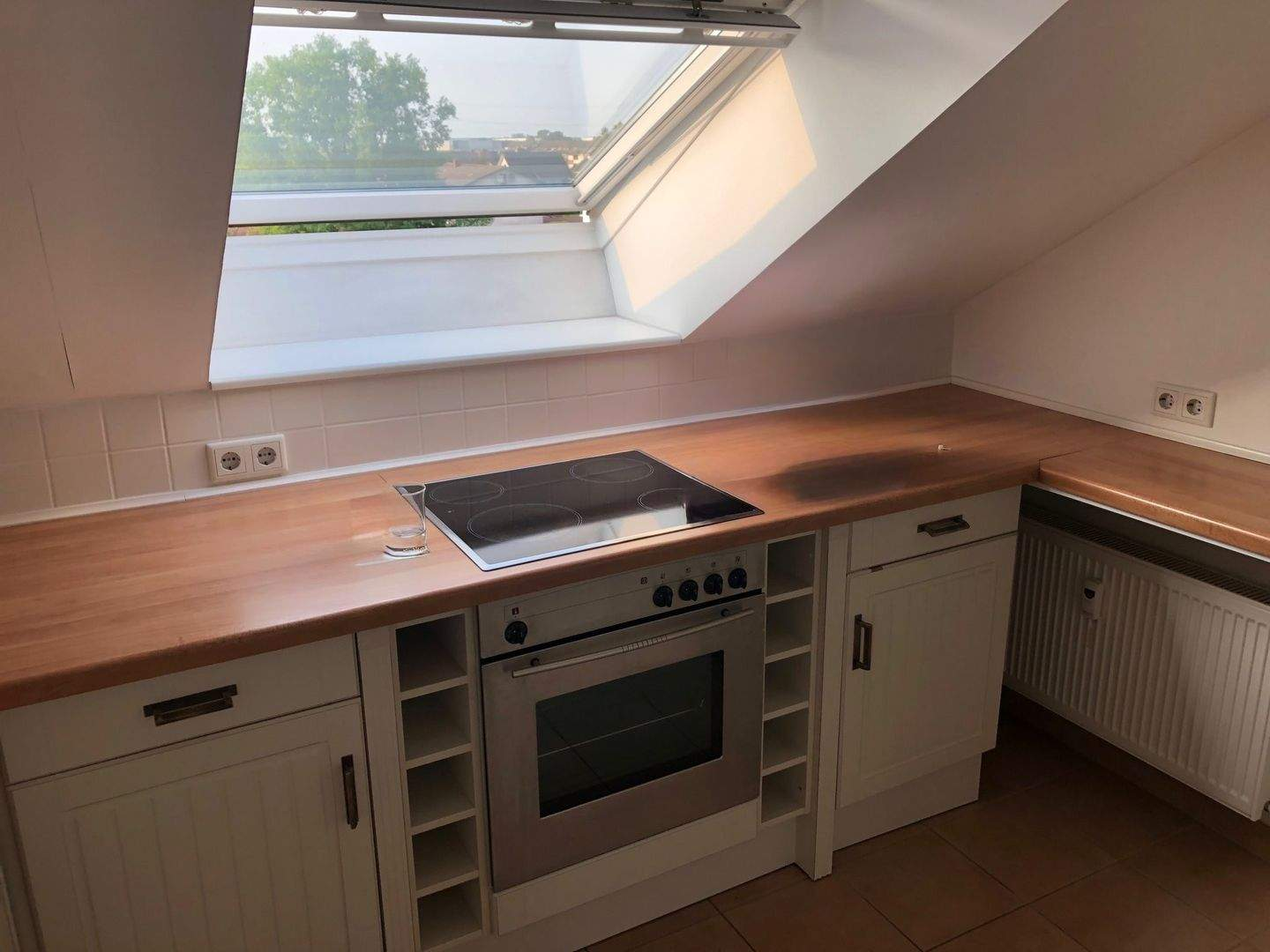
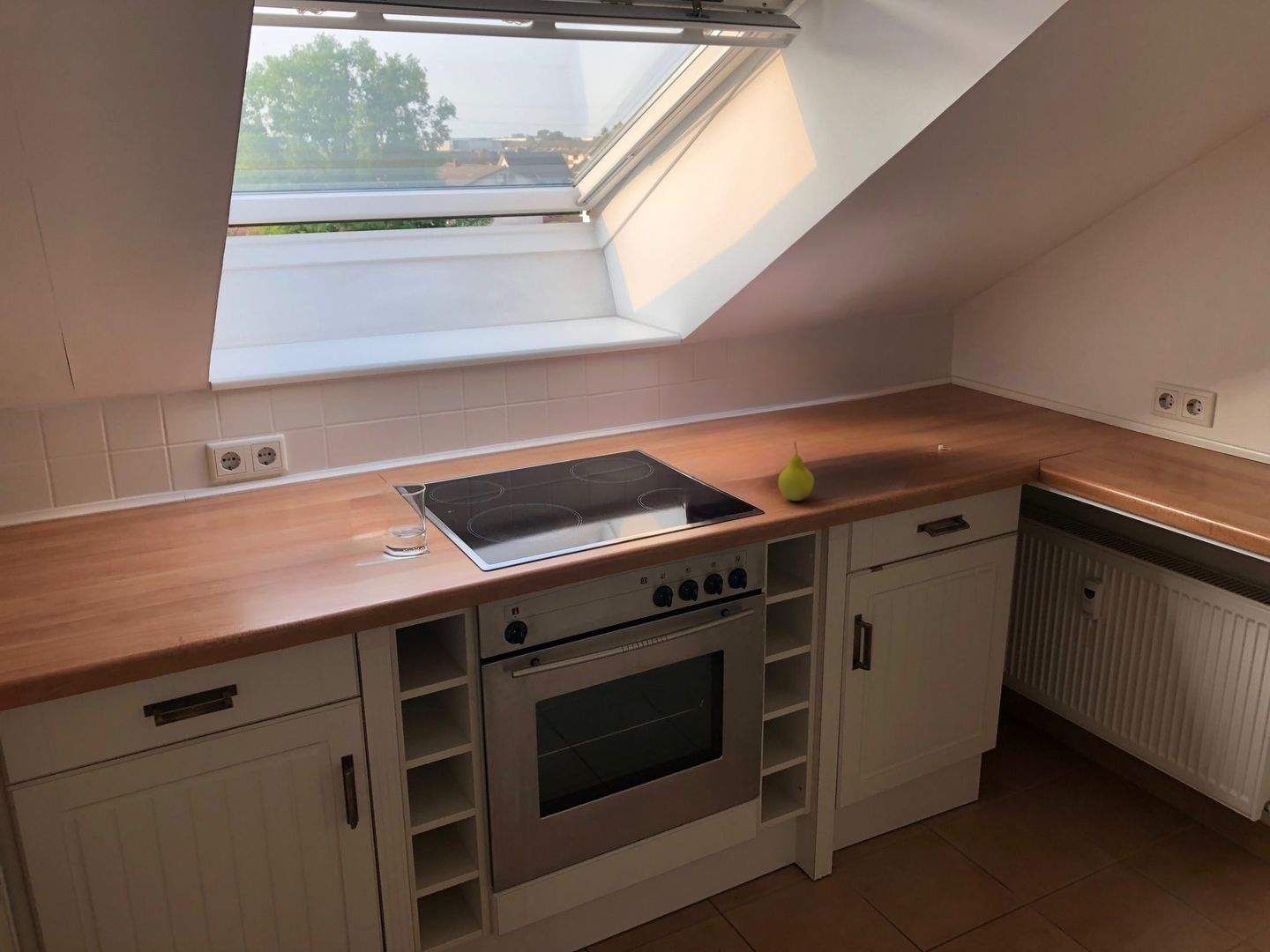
+ fruit (796, 470)
